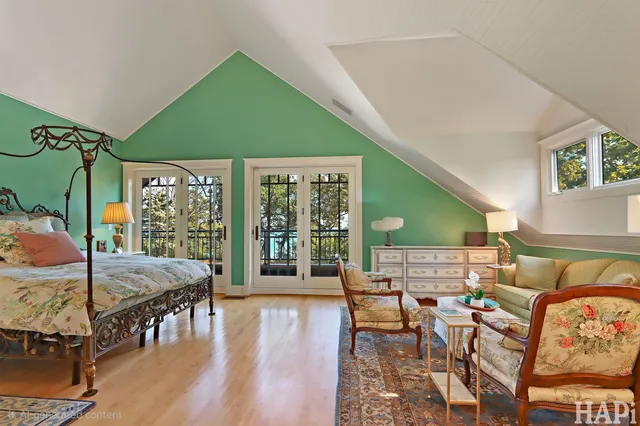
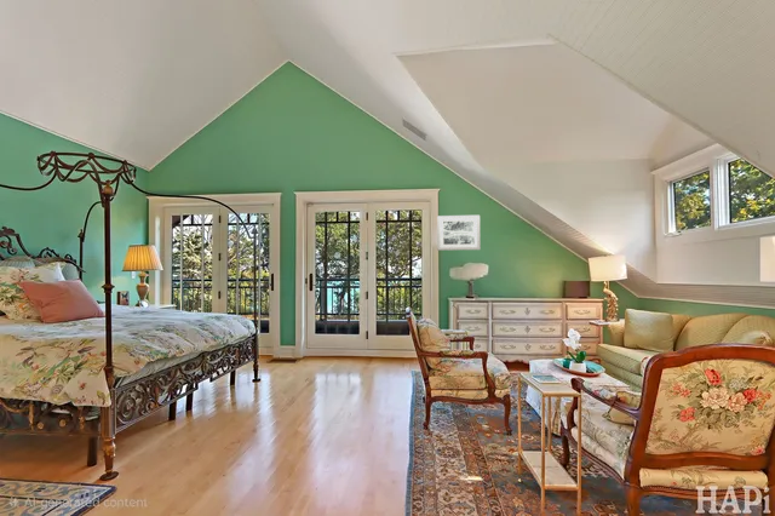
+ wall art (458, 233)
